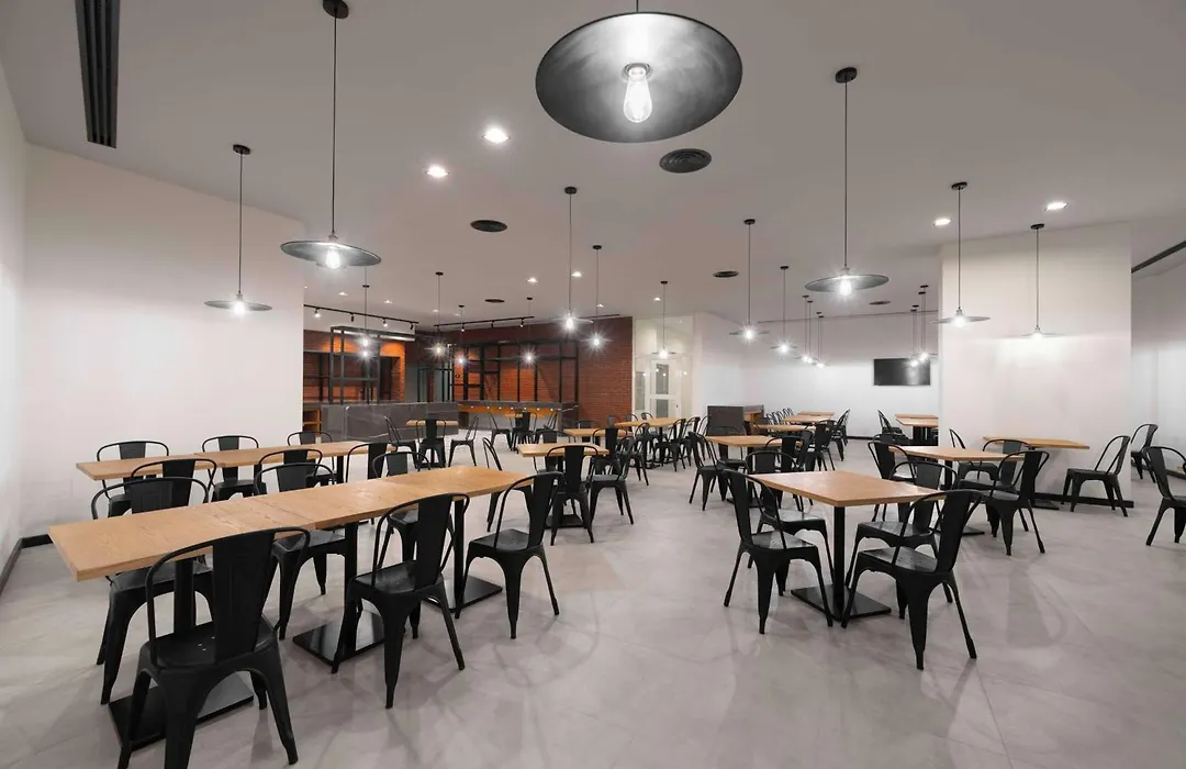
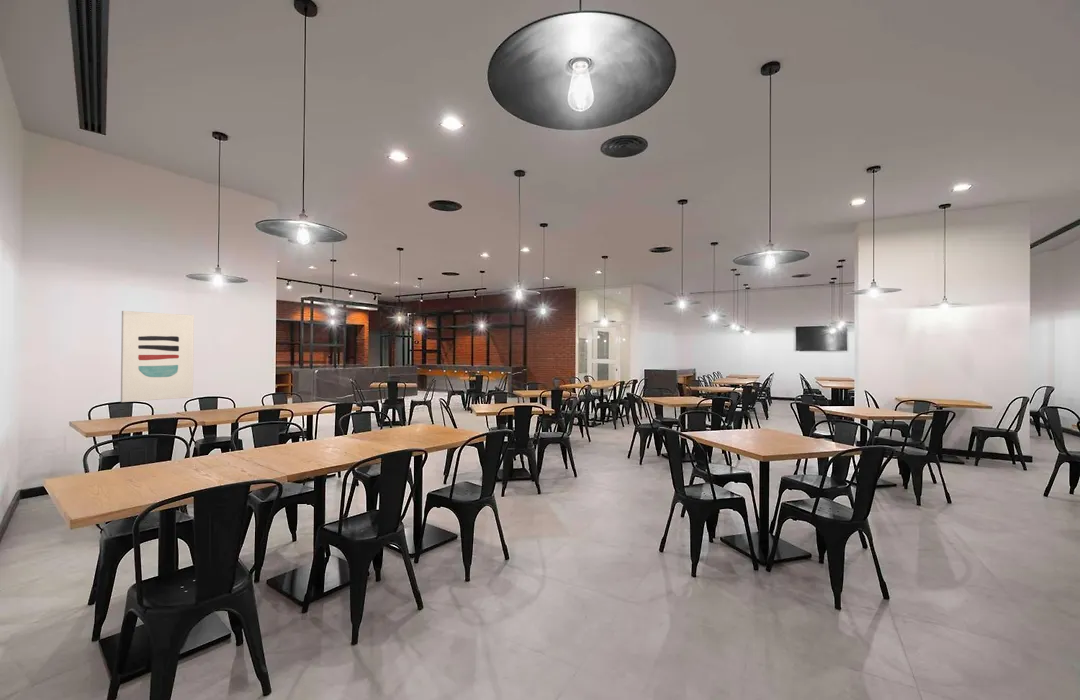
+ wall art (159, 356)
